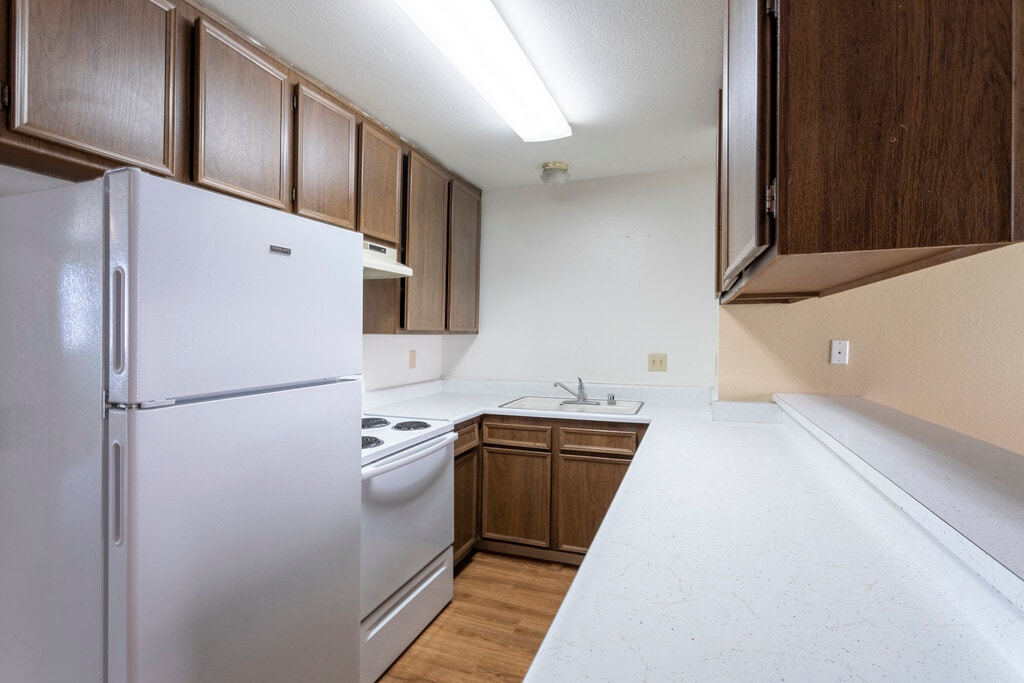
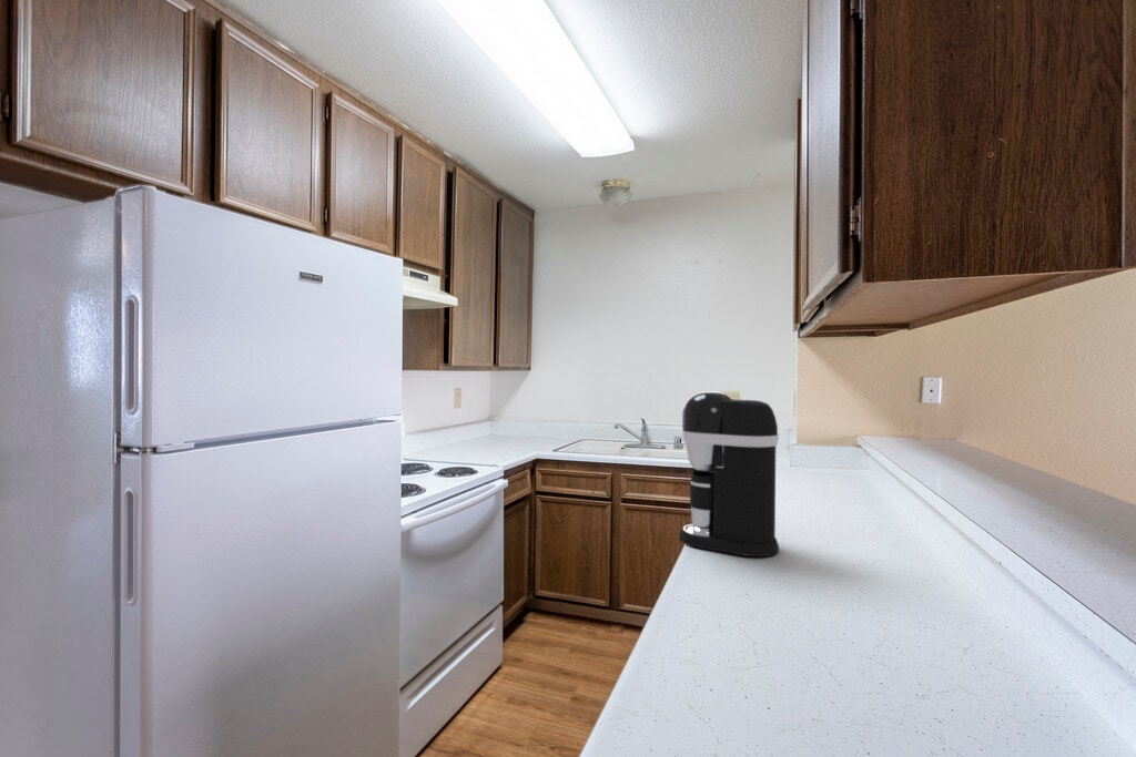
+ coffee maker (728, 468)
